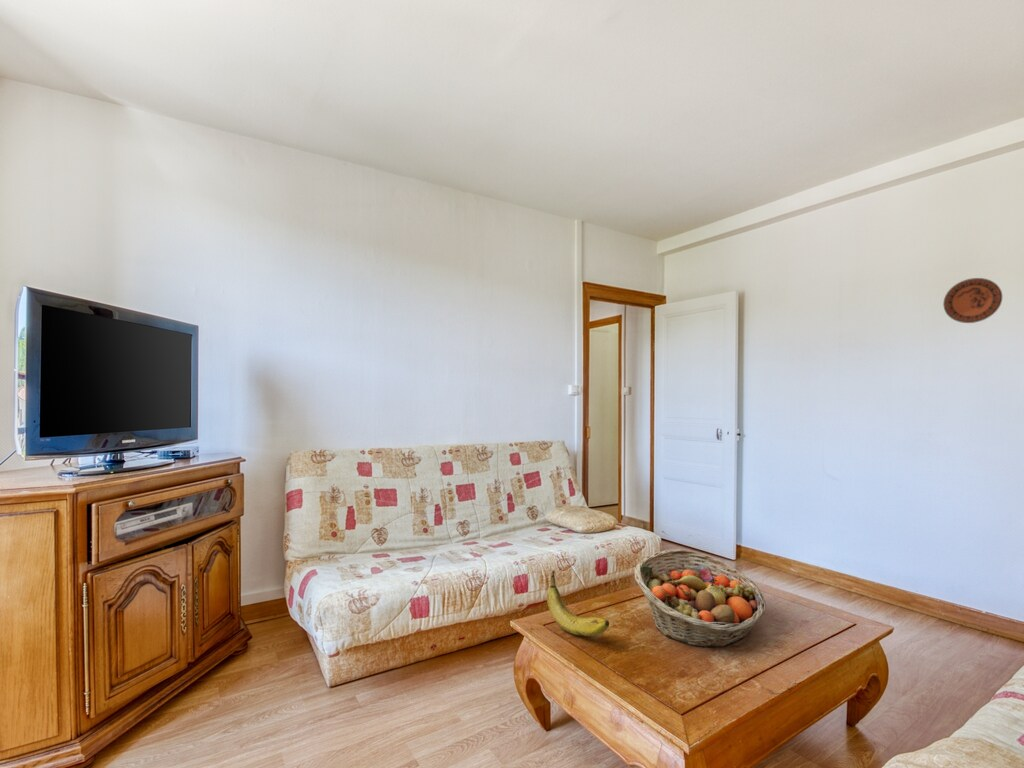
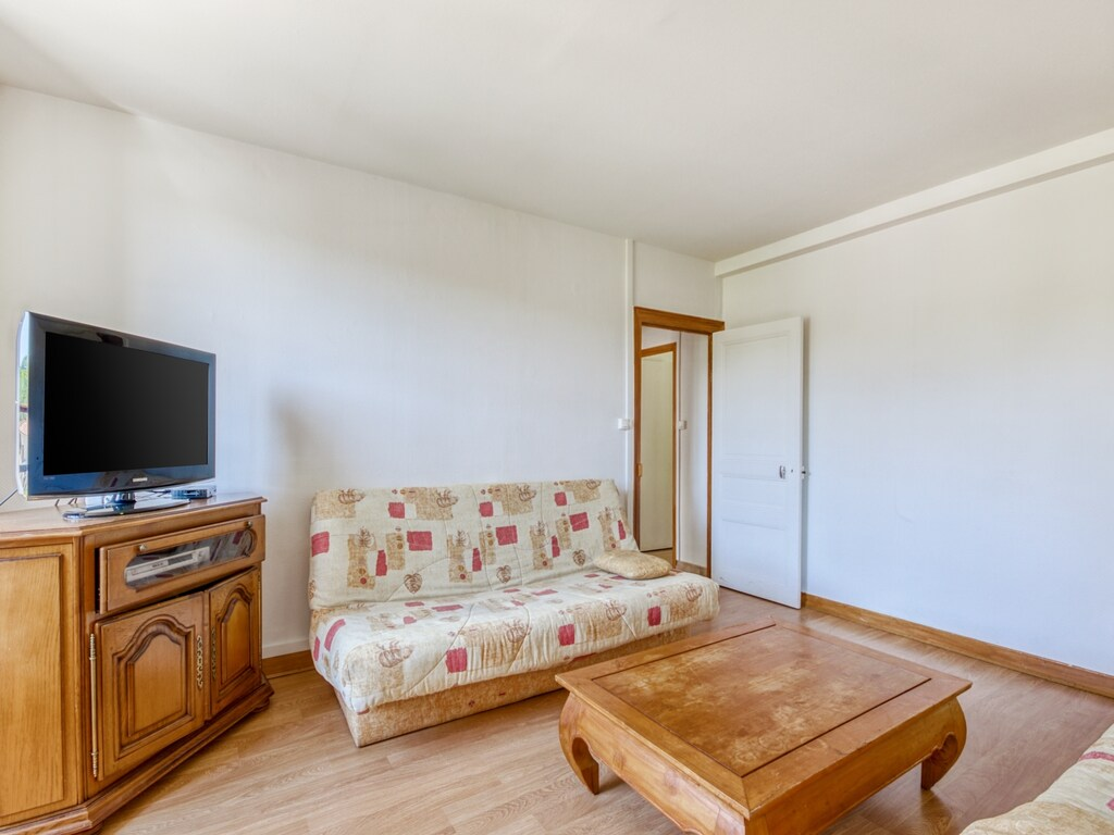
- decorative plate (972, 300)
- fruit basket (698, 595)
- banana (572, 613)
